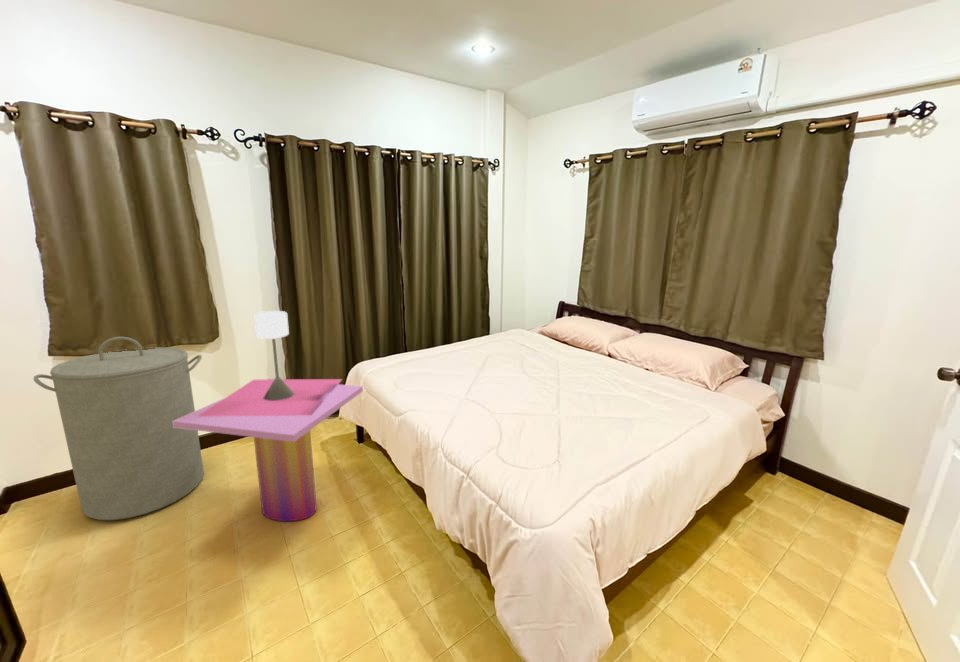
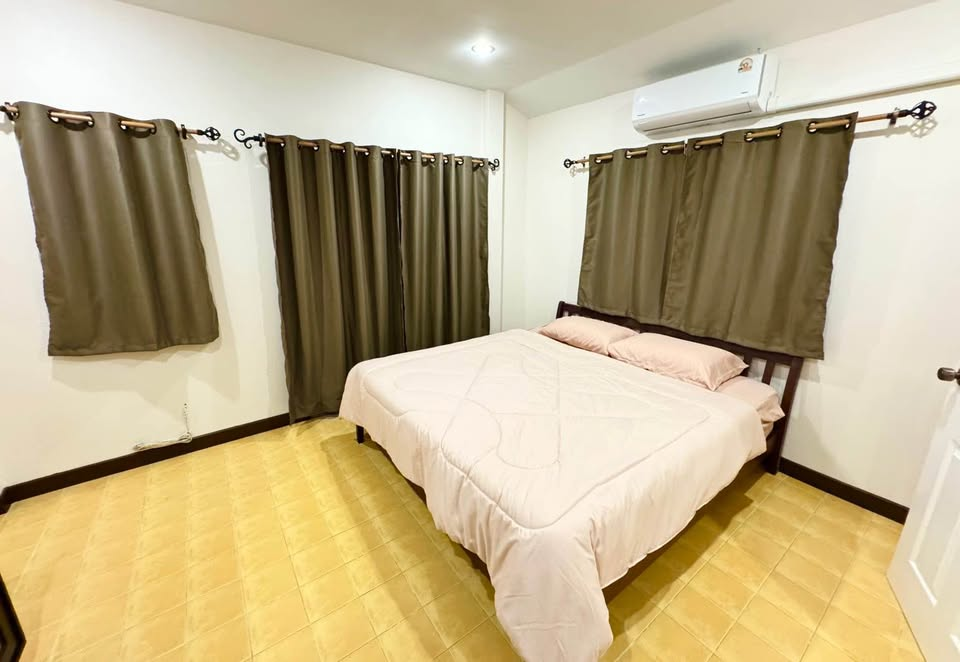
- table lamp (275, 354)
- side table (284, 457)
- laundry hamper (134, 416)
